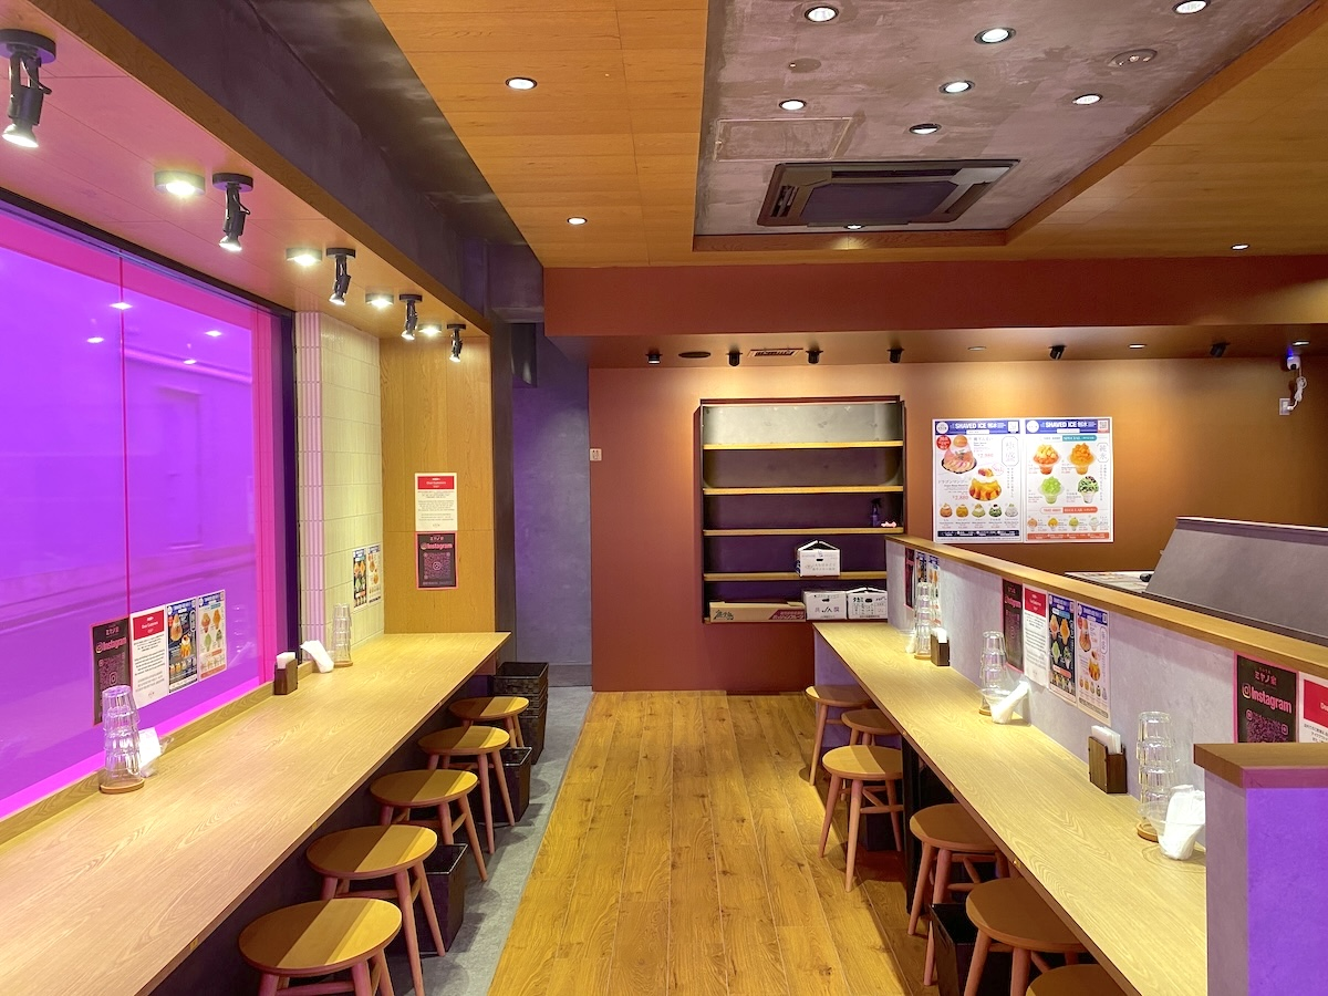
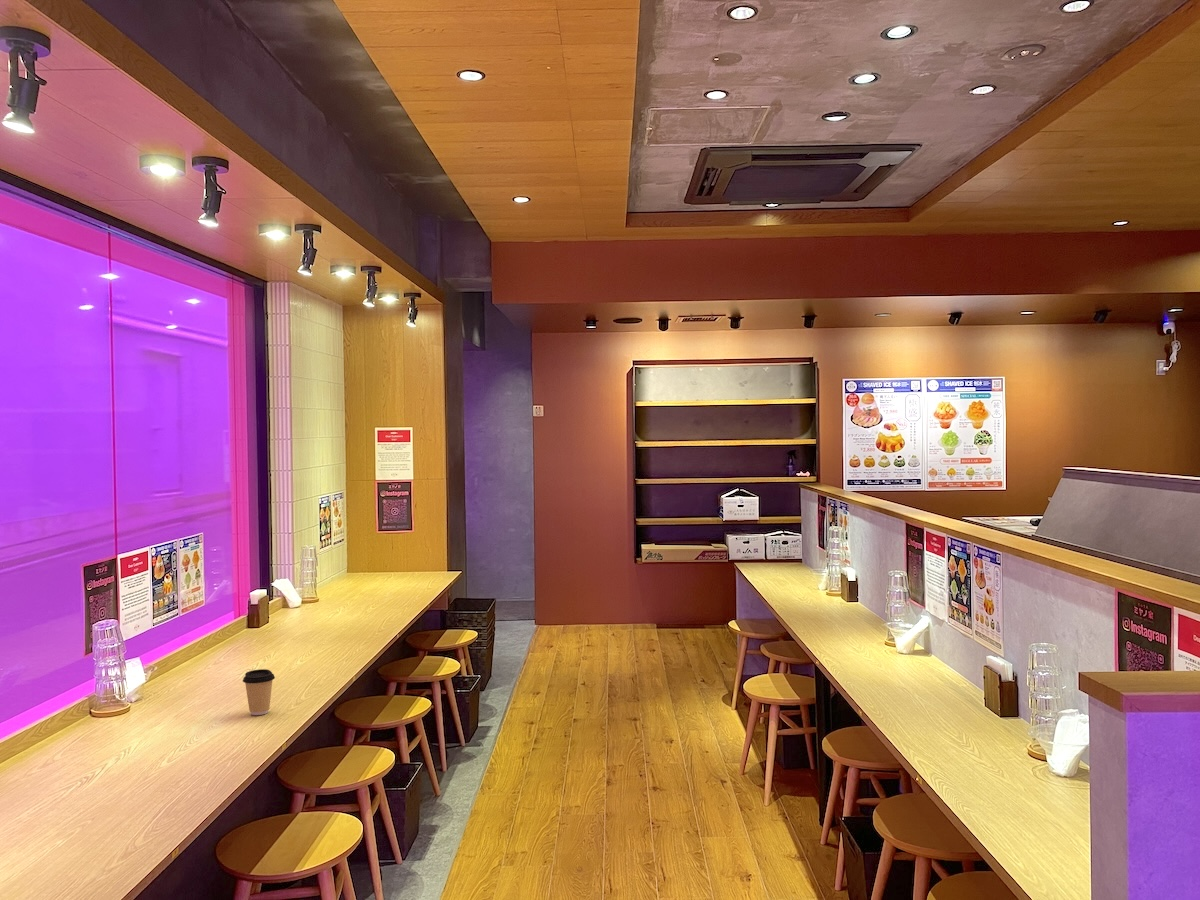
+ coffee cup (259, 692)
